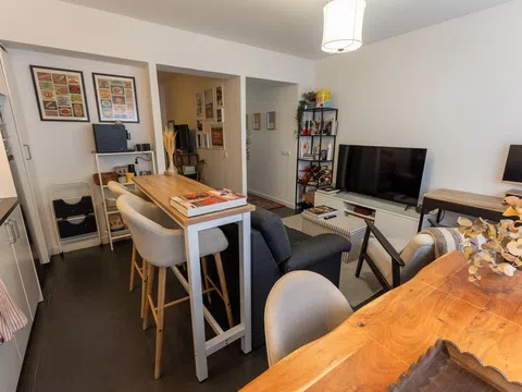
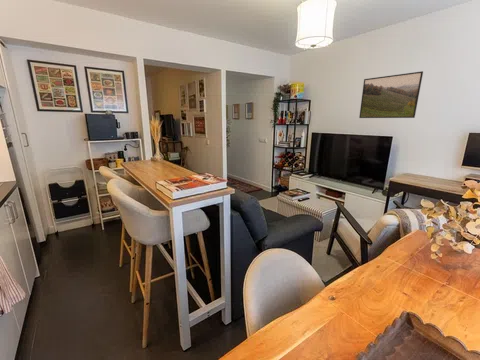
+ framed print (387, 97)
